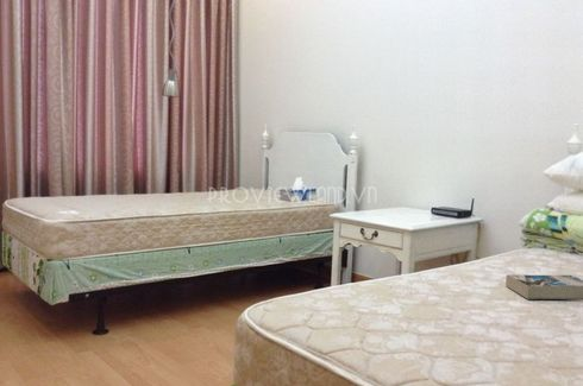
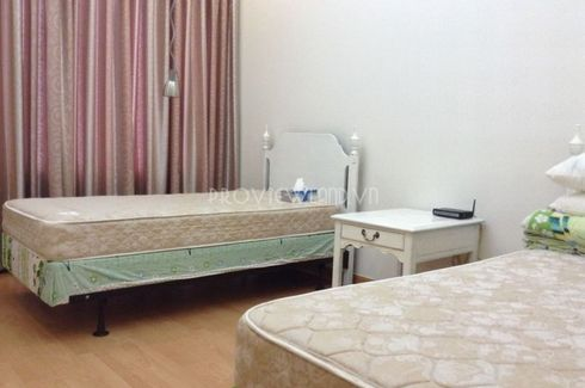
- book (548, 285)
